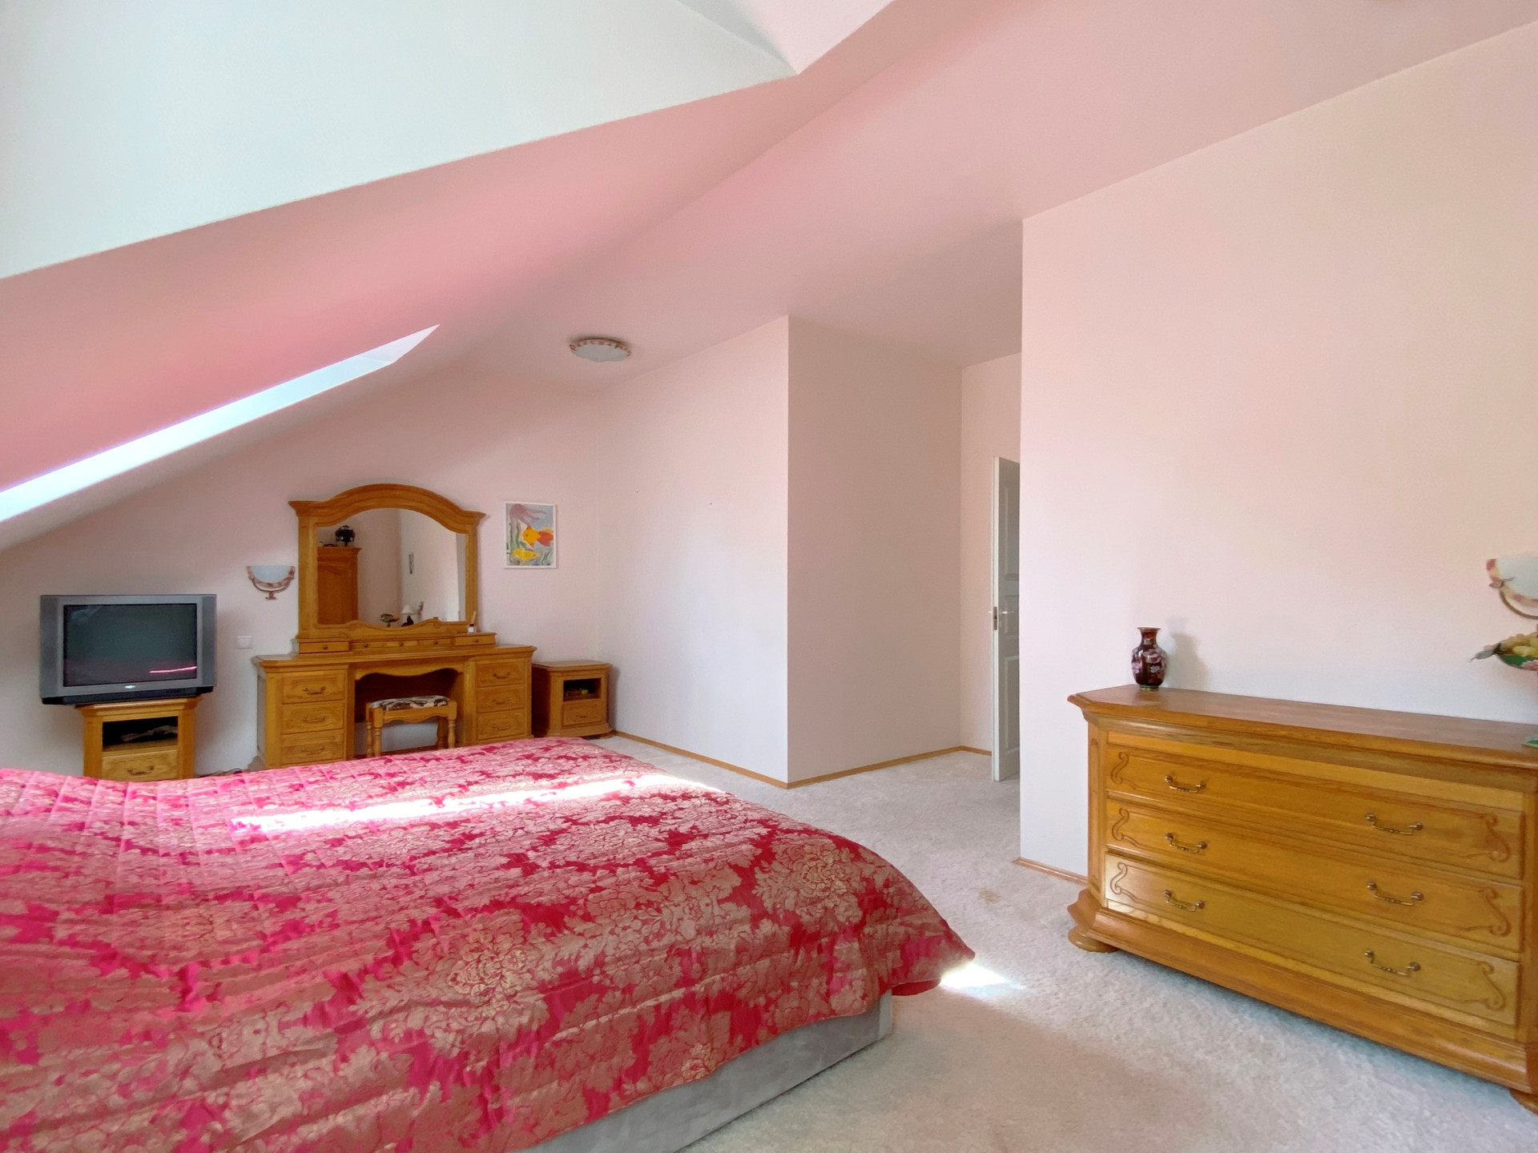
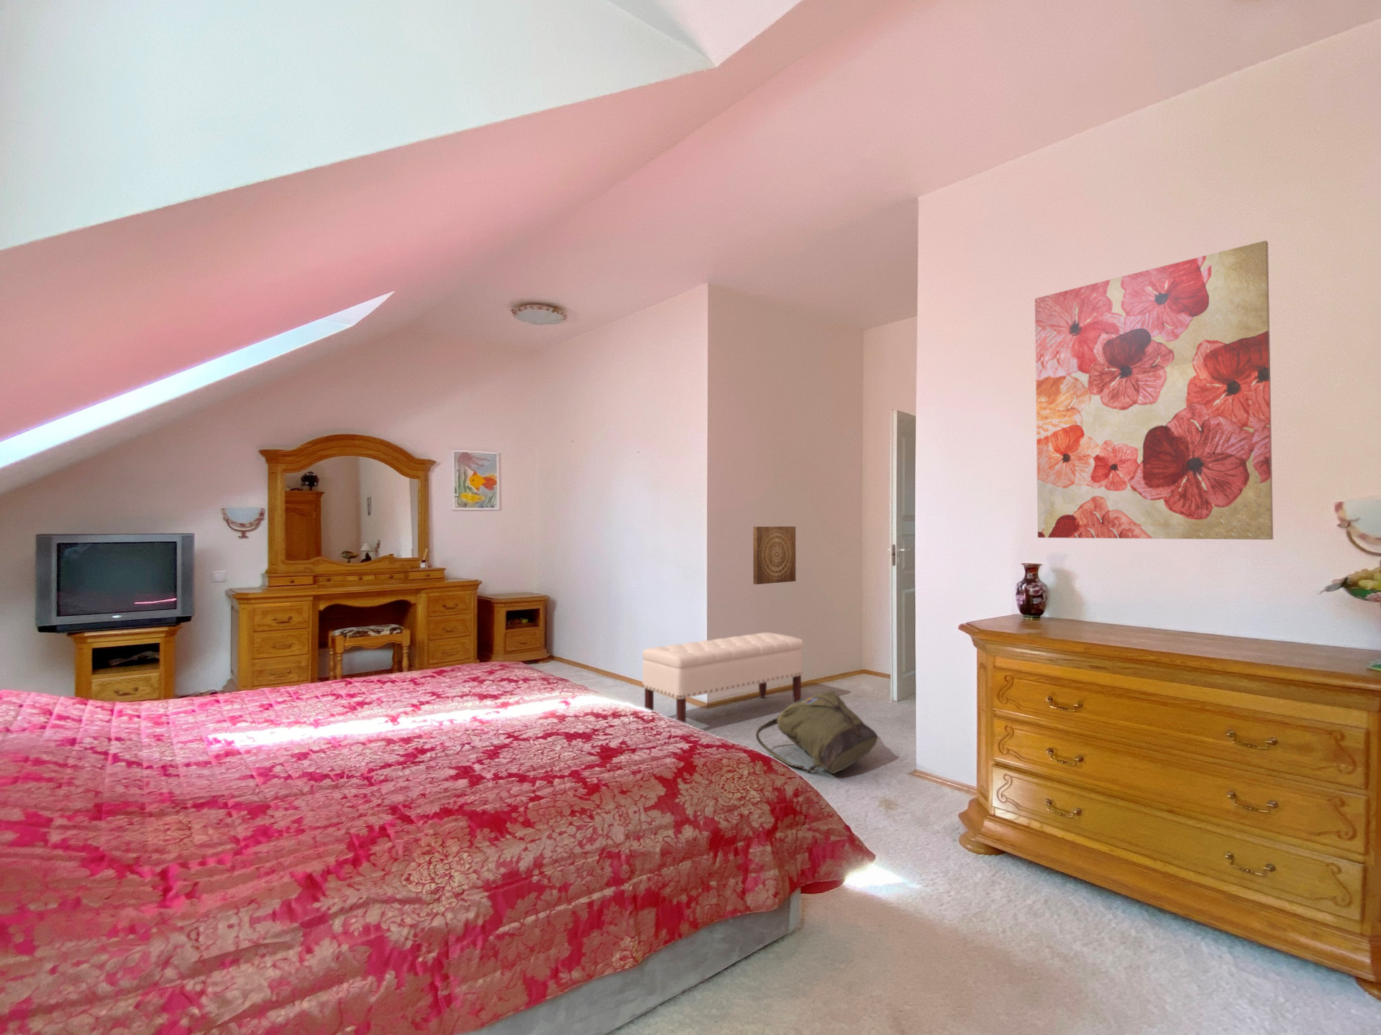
+ wall art (1141, 406)
+ bench (725, 677)
+ backpack (813, 726)
+ wall art (774, 554)
